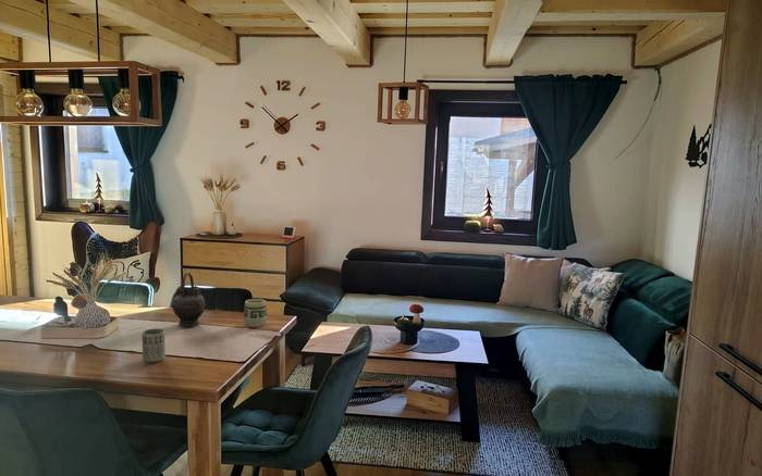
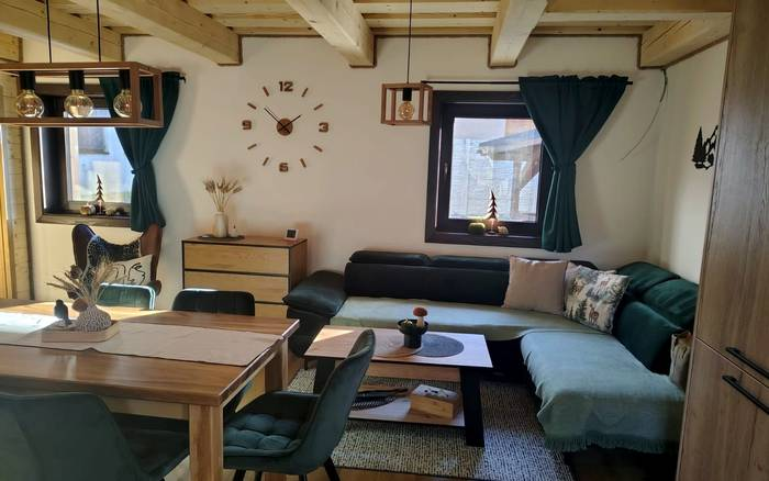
- cup (255, 312)
- teapot (190, 298)
- cup (153, 345)
